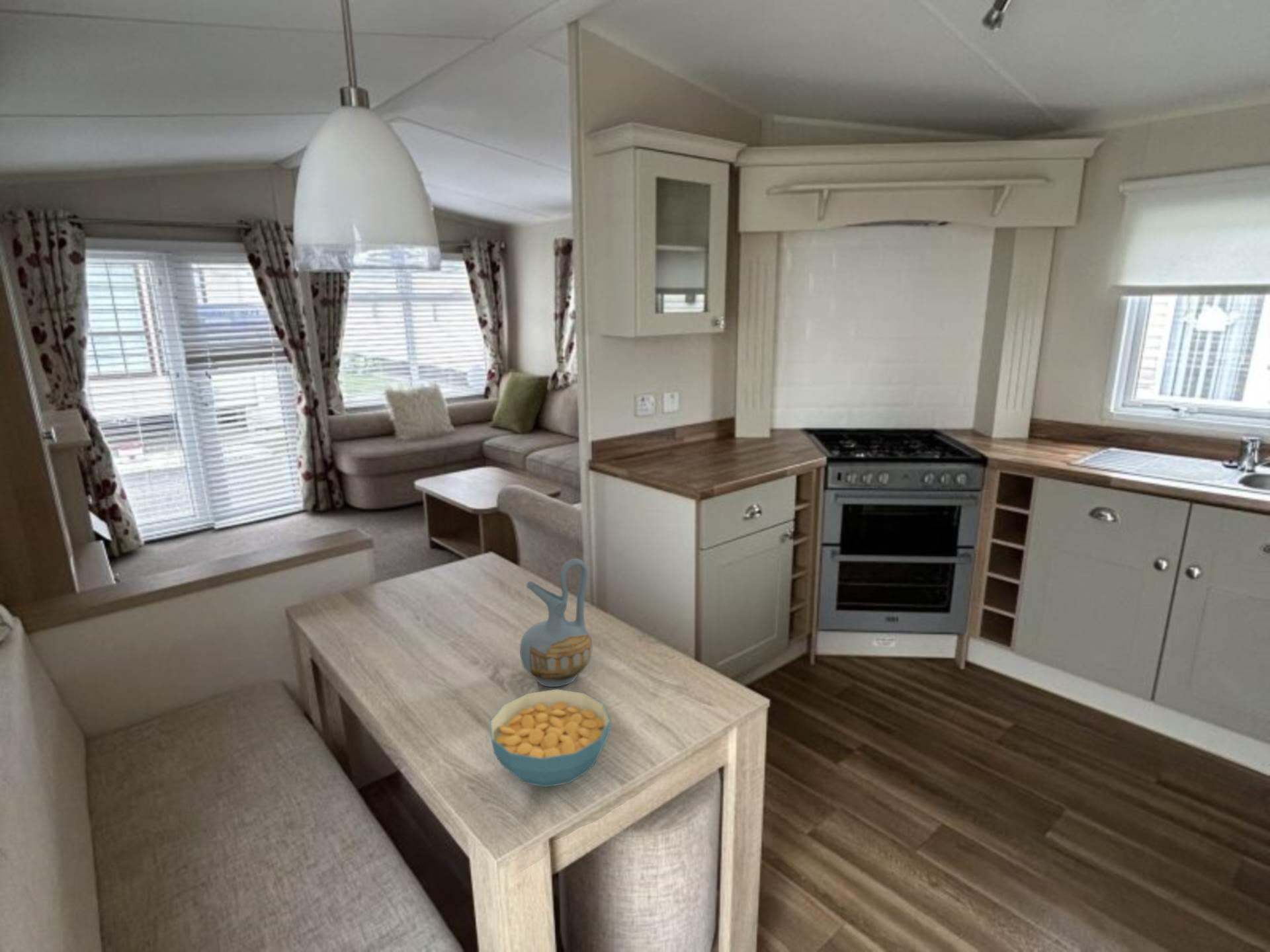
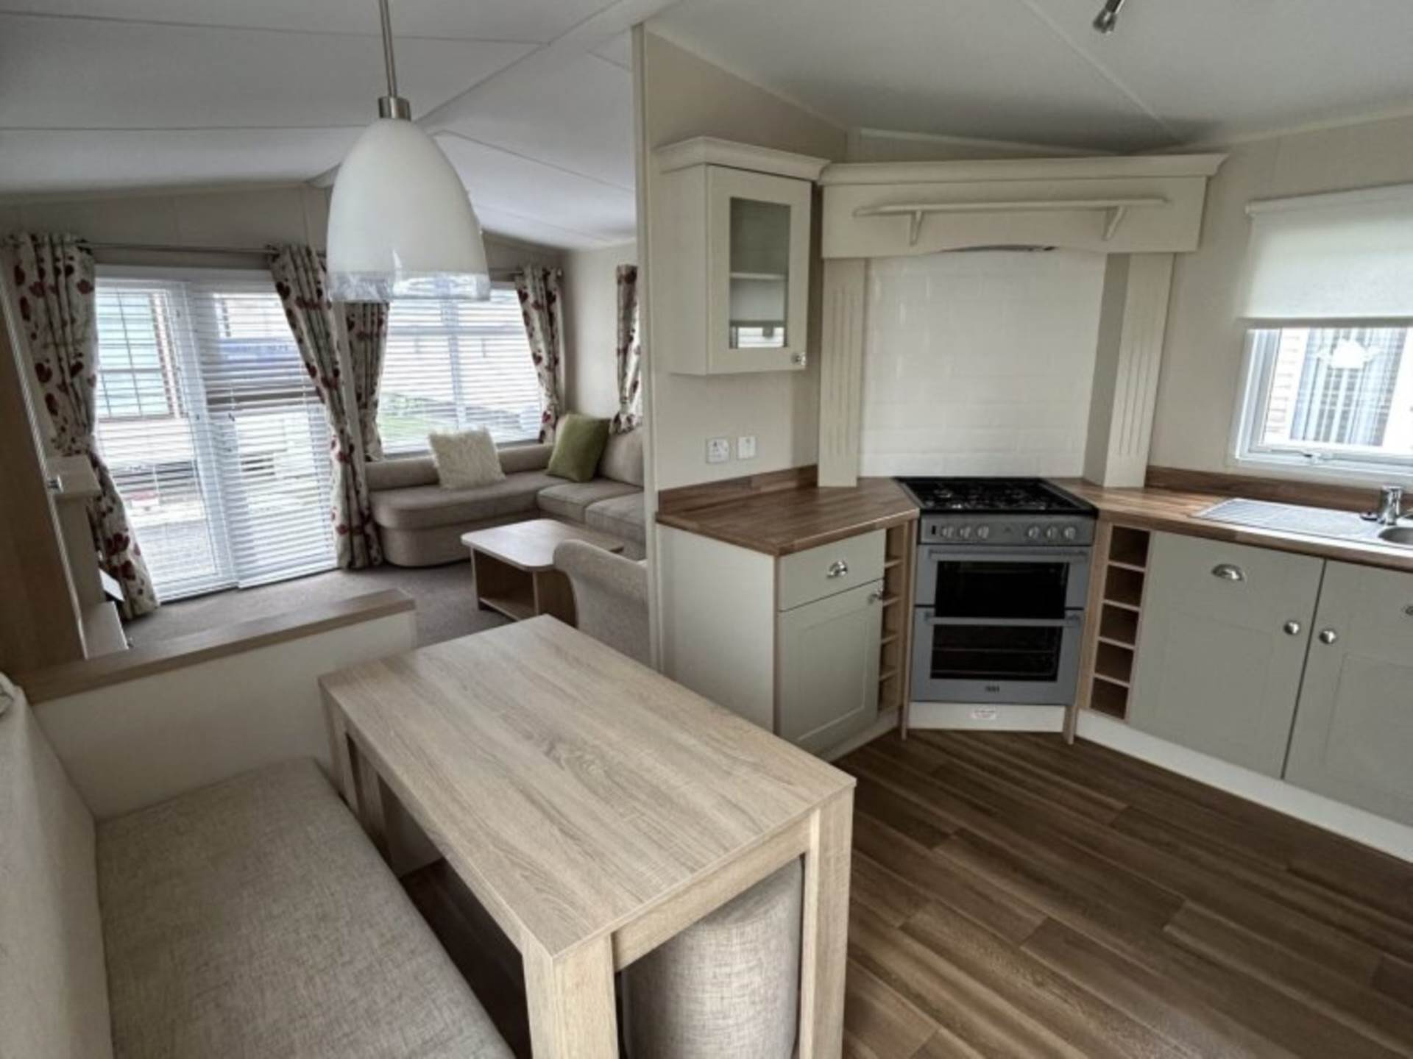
- cereal bowl (550, 747)
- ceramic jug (555, 621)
